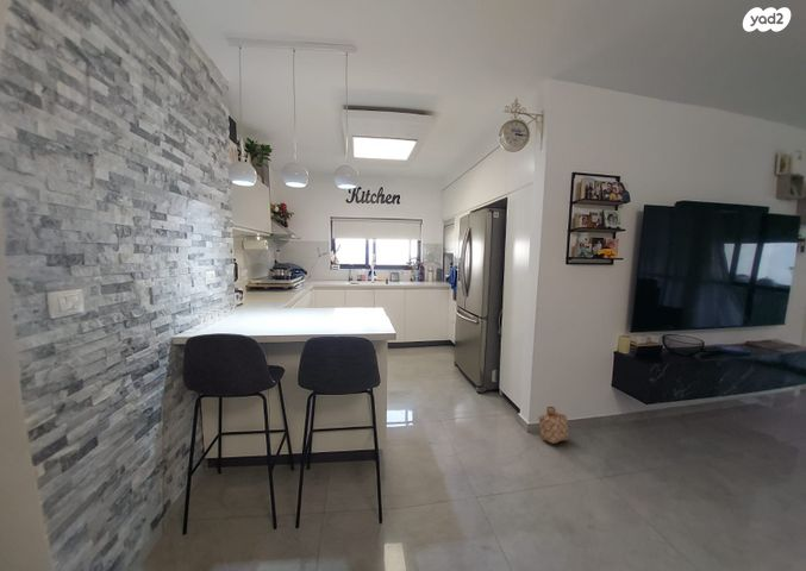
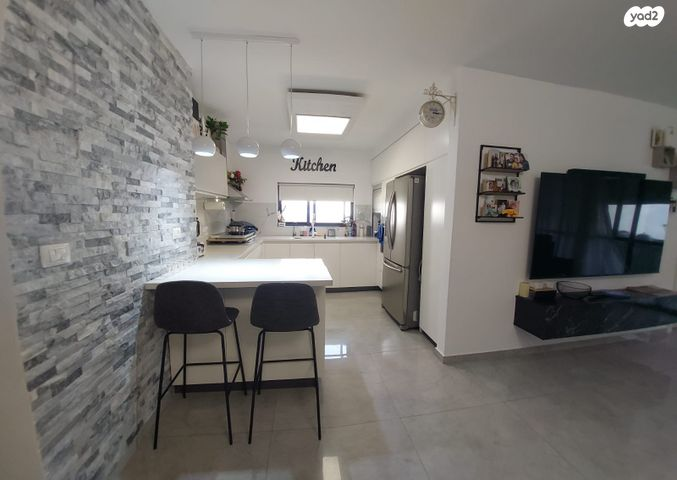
- basket (554, 423)
